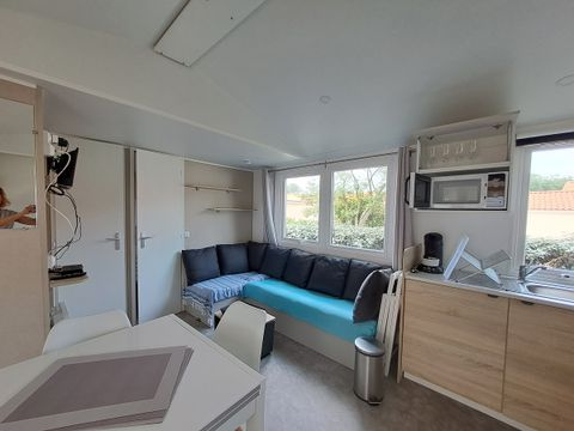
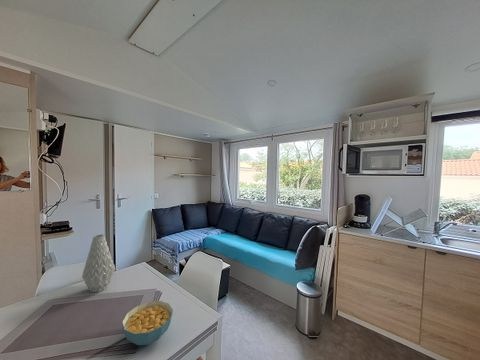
+ cereal bowl (148, 326)
+ vase (99, 262)
